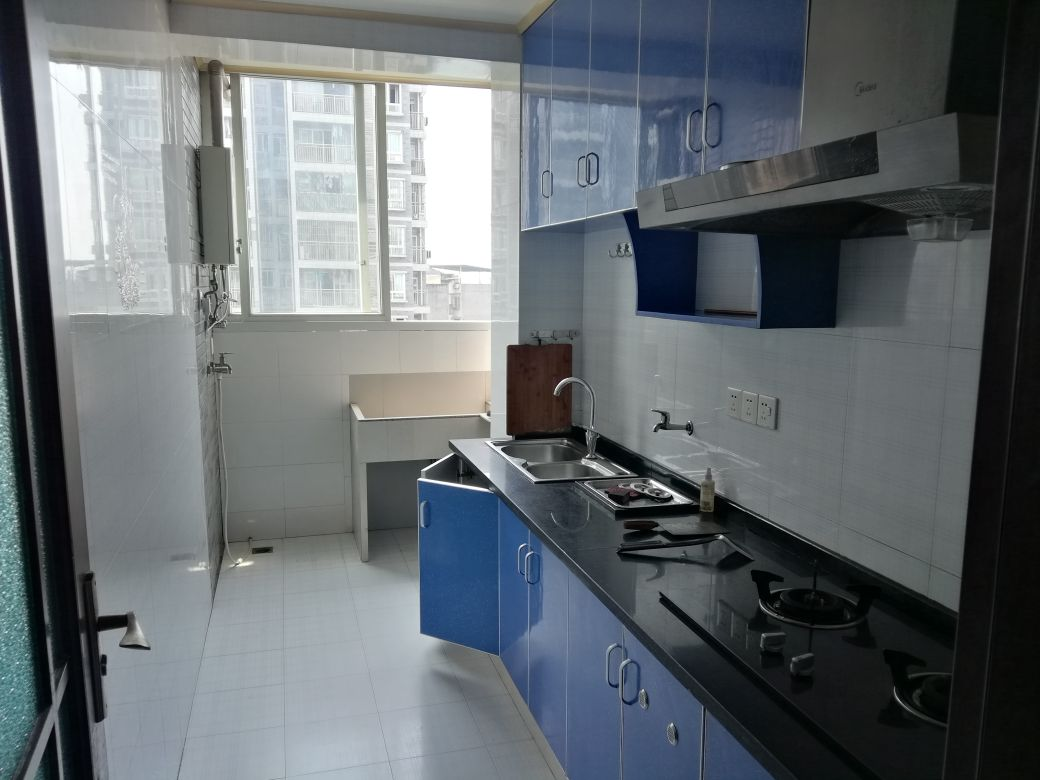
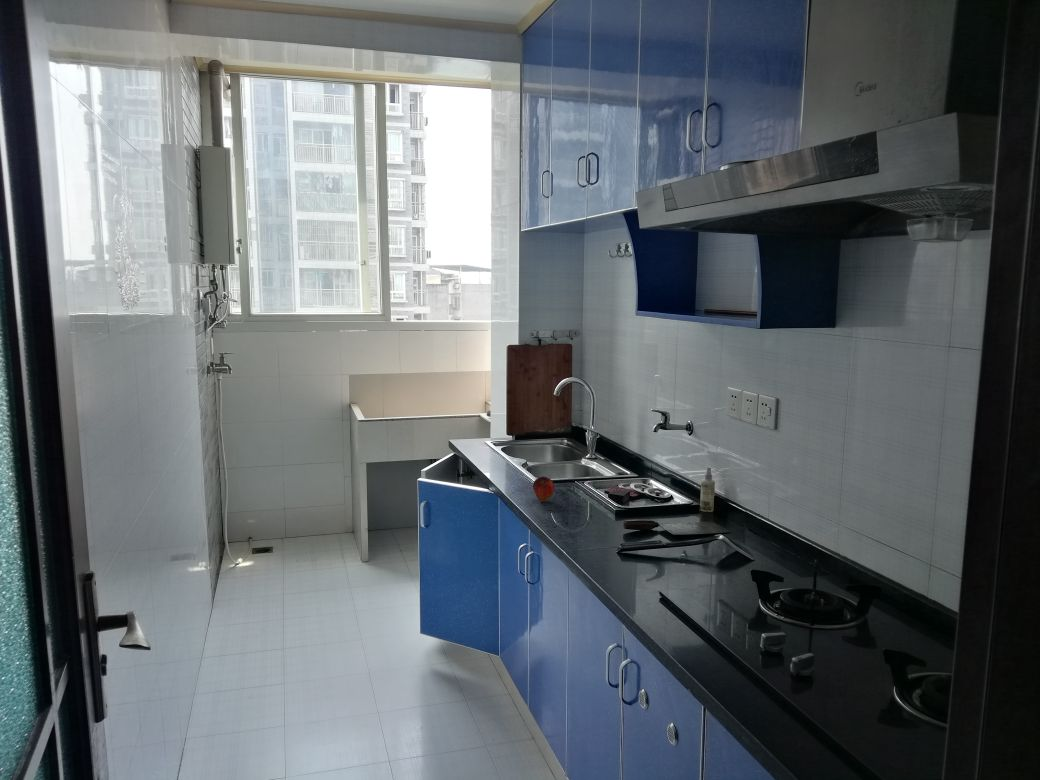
+ apple (543, 488)
